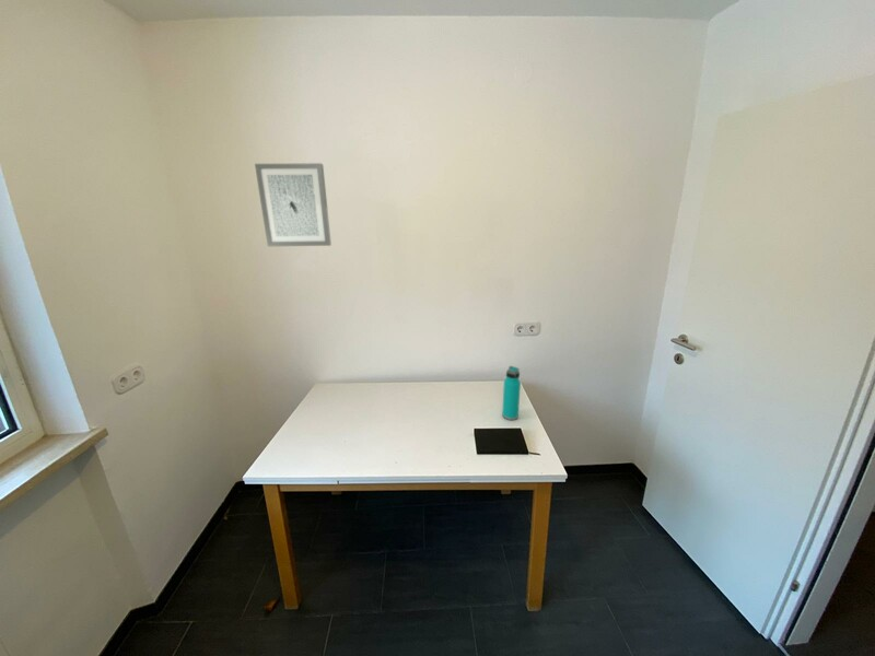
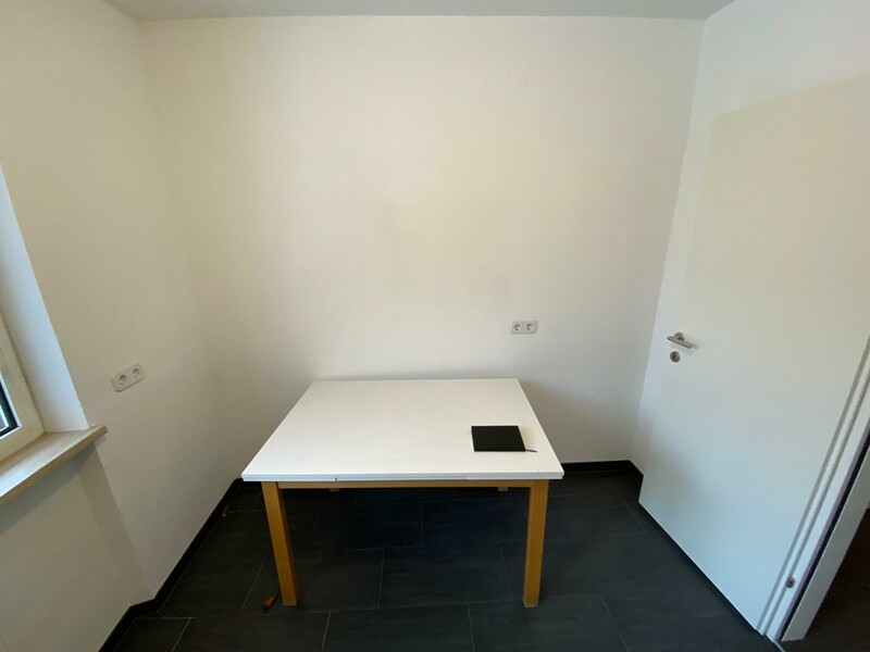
- wall art (294, 206)
- water bottle (511, 391)
